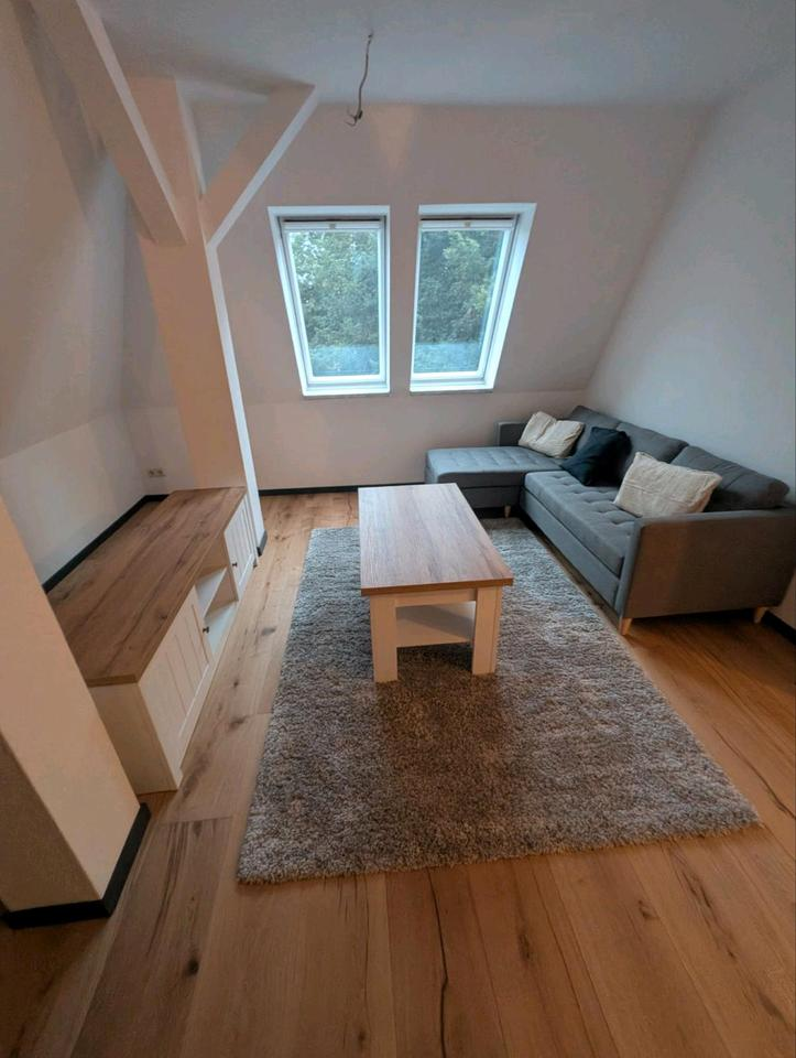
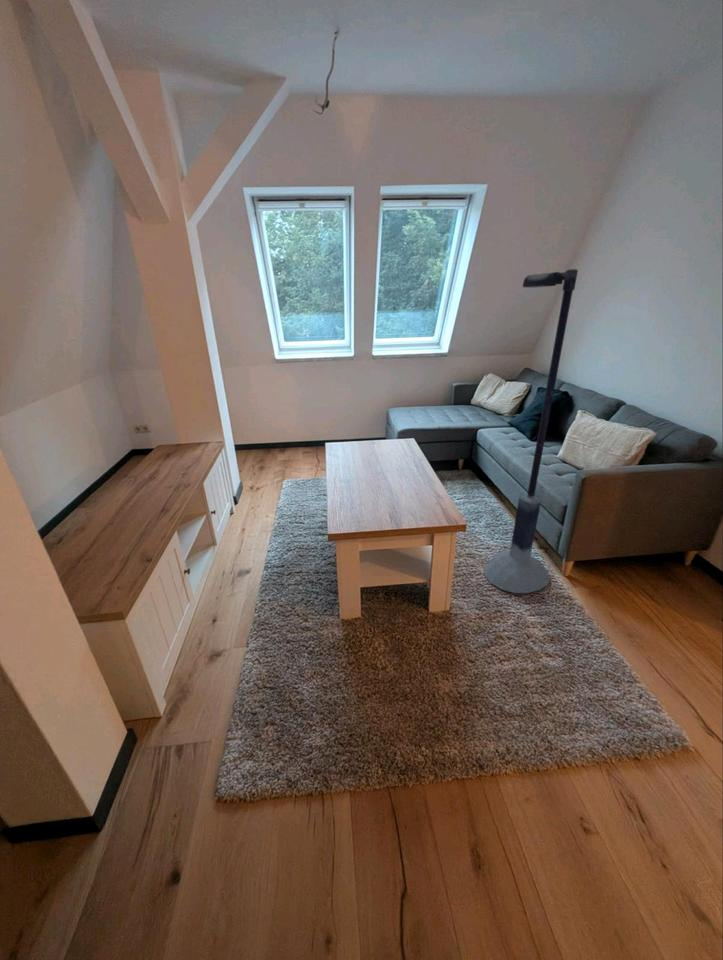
+ floor lamp (536, 445)
